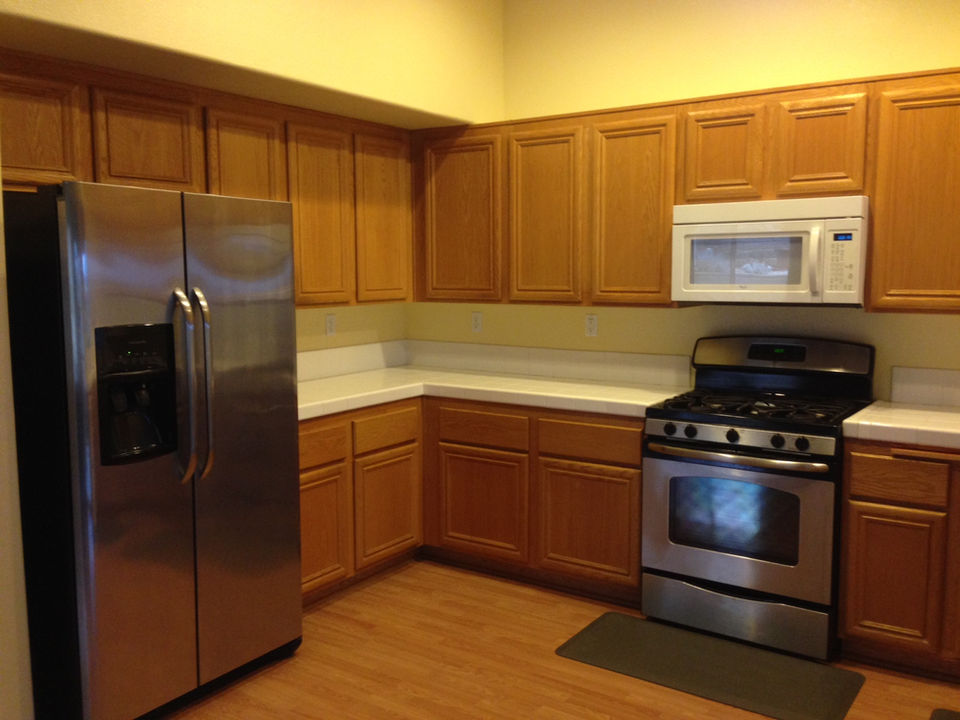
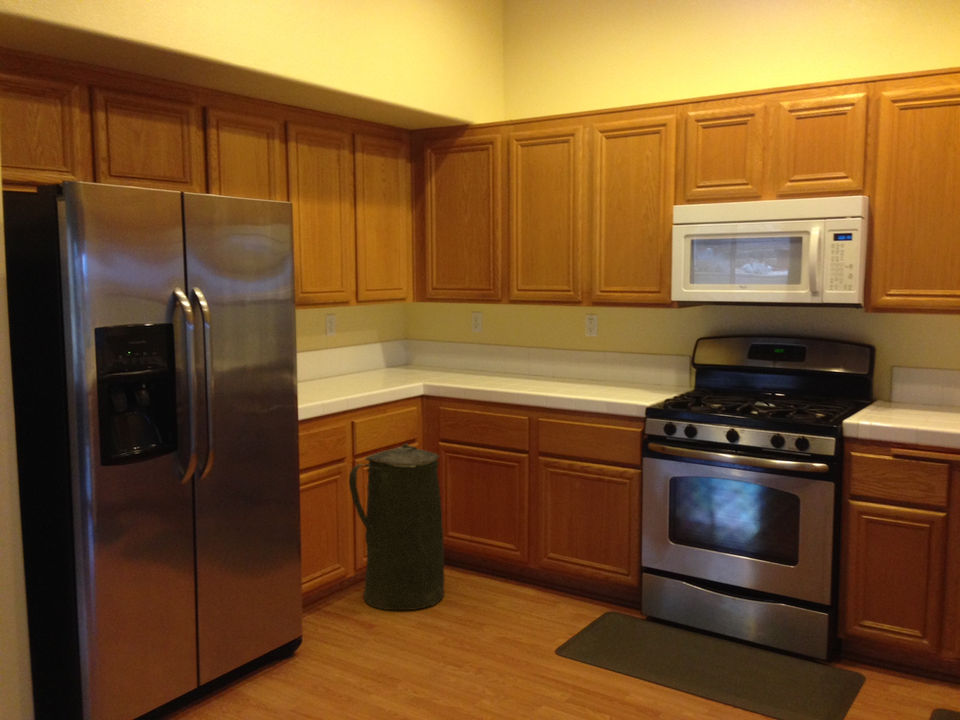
+ trash can (399, 522)
